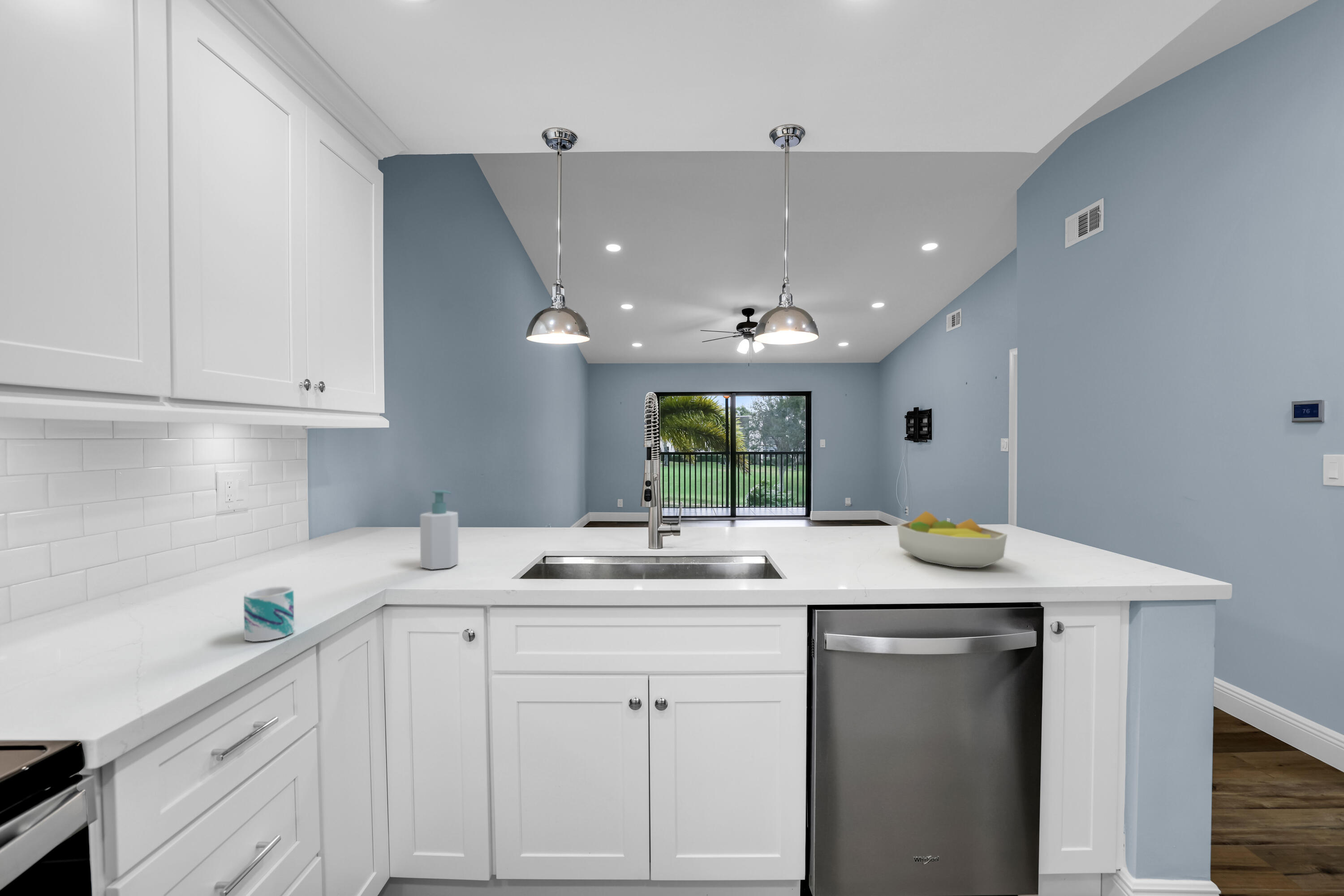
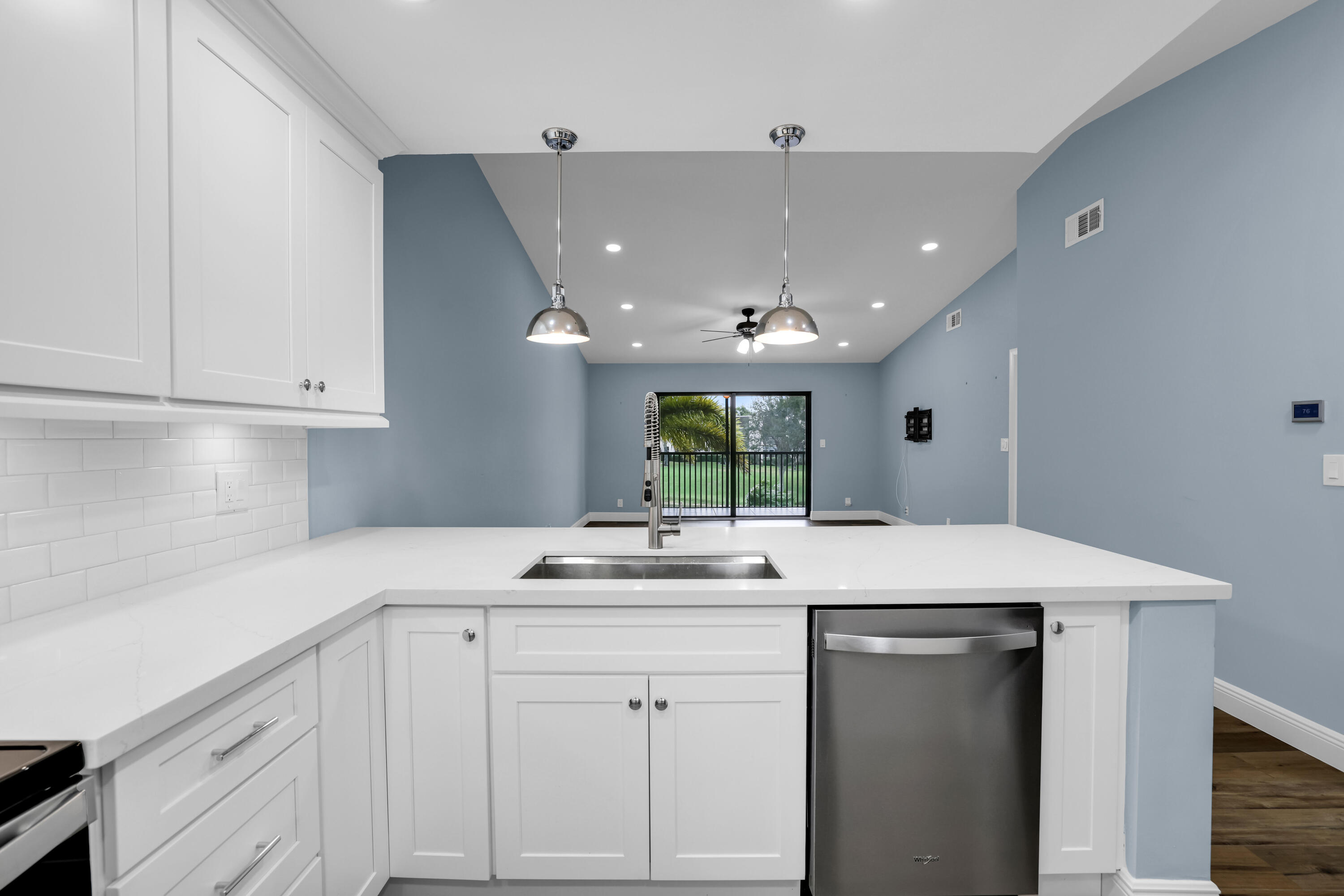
- soap bottle (439, 528)
- fruit bowl (949, 537)
- mug (274, 609)
